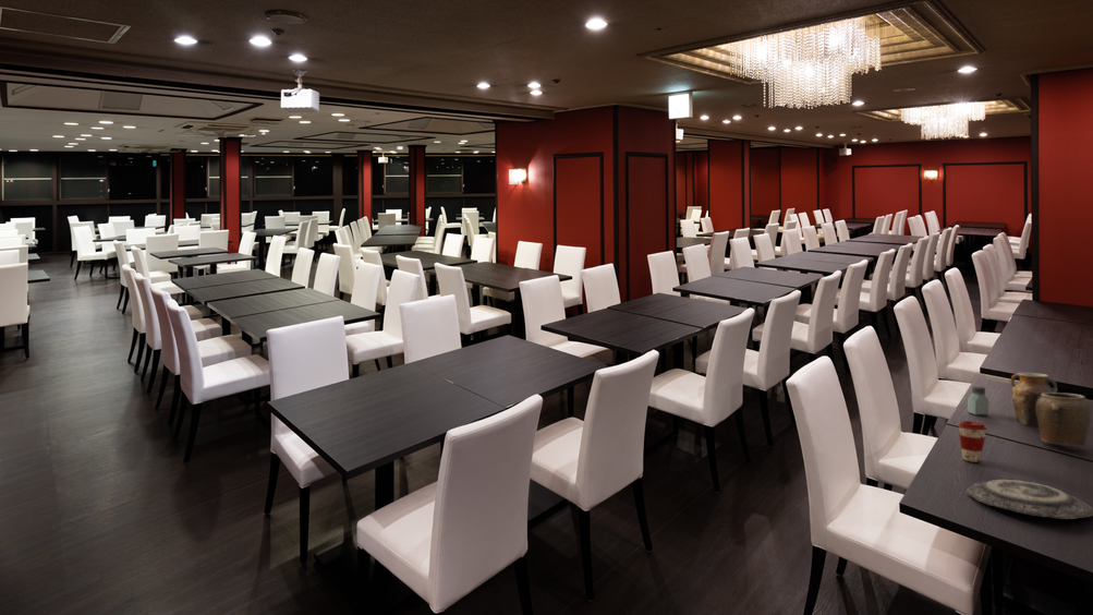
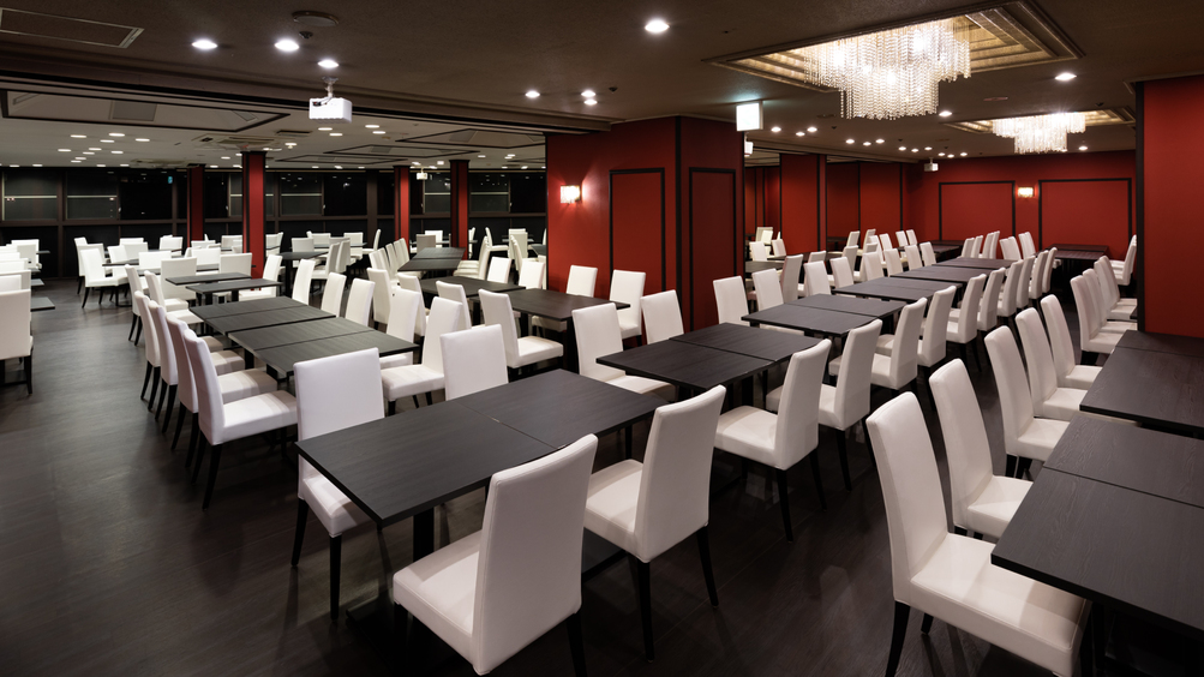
- plate (1025, 493)
- saltshaker (977, 400)
- coffee cup (971, 441)
- jar set (1048, 407)
